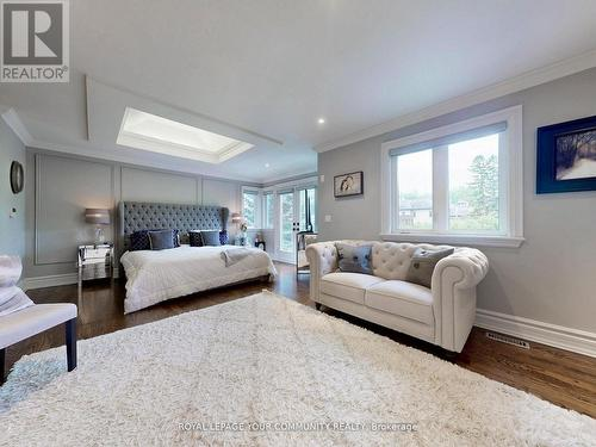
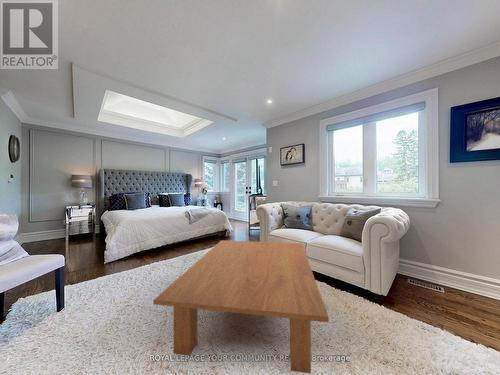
+ coffee table (252, 284)
